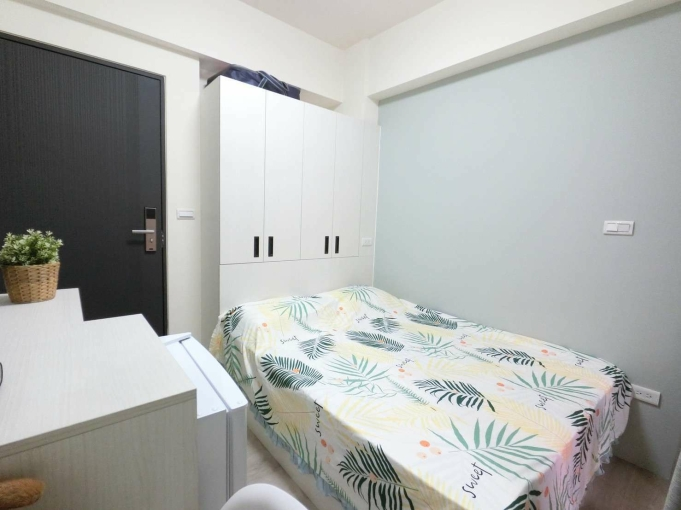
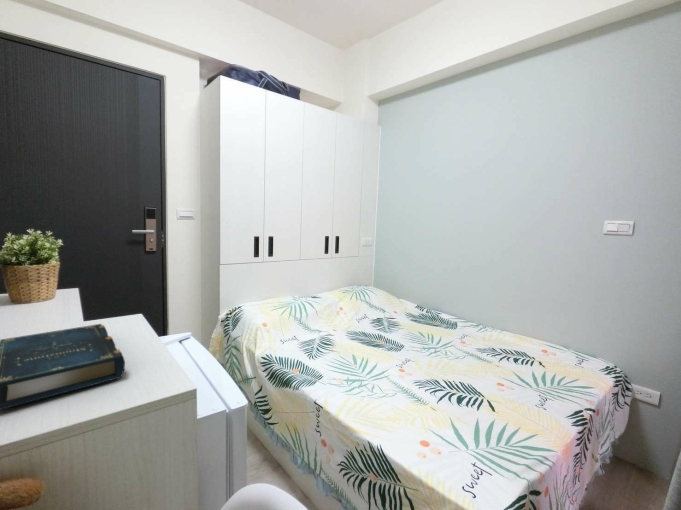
+ book (61, 357)
